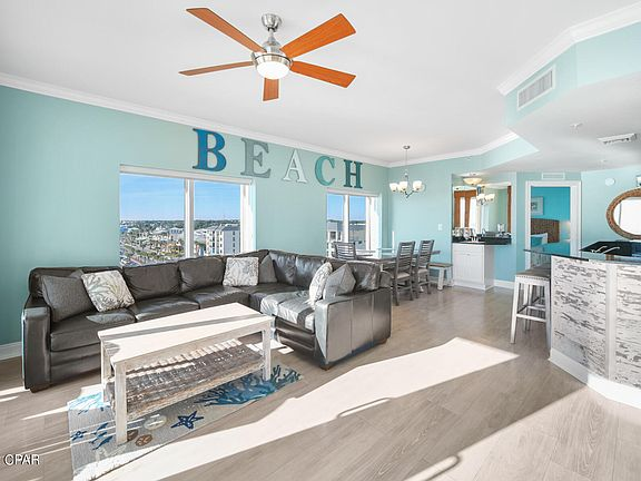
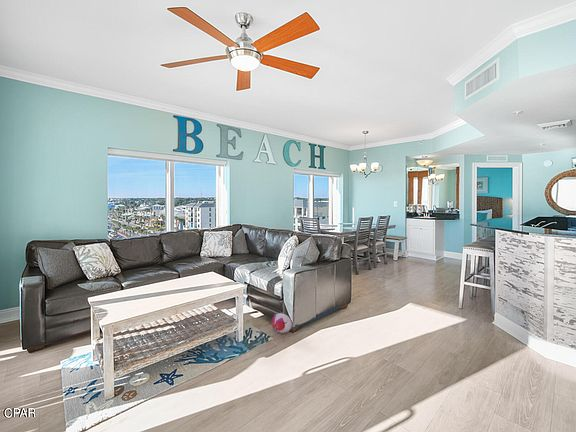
+ plush toy (281, 324)
